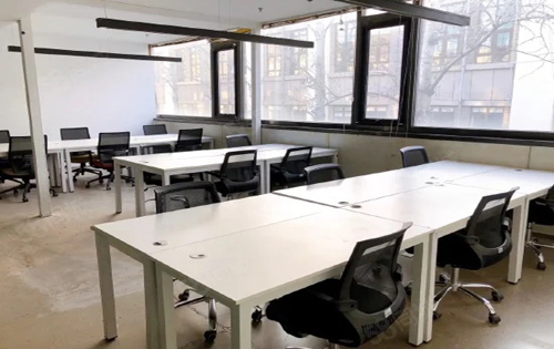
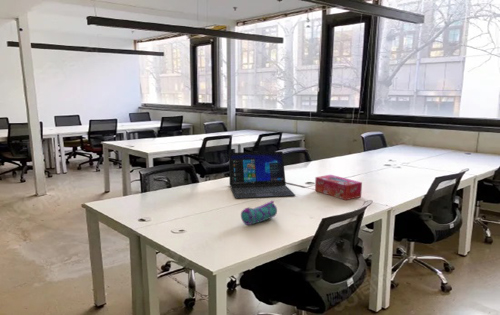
+ tissue box (337, 186)
+ laptop (260, 173)
+ pencil case (259, 212)
